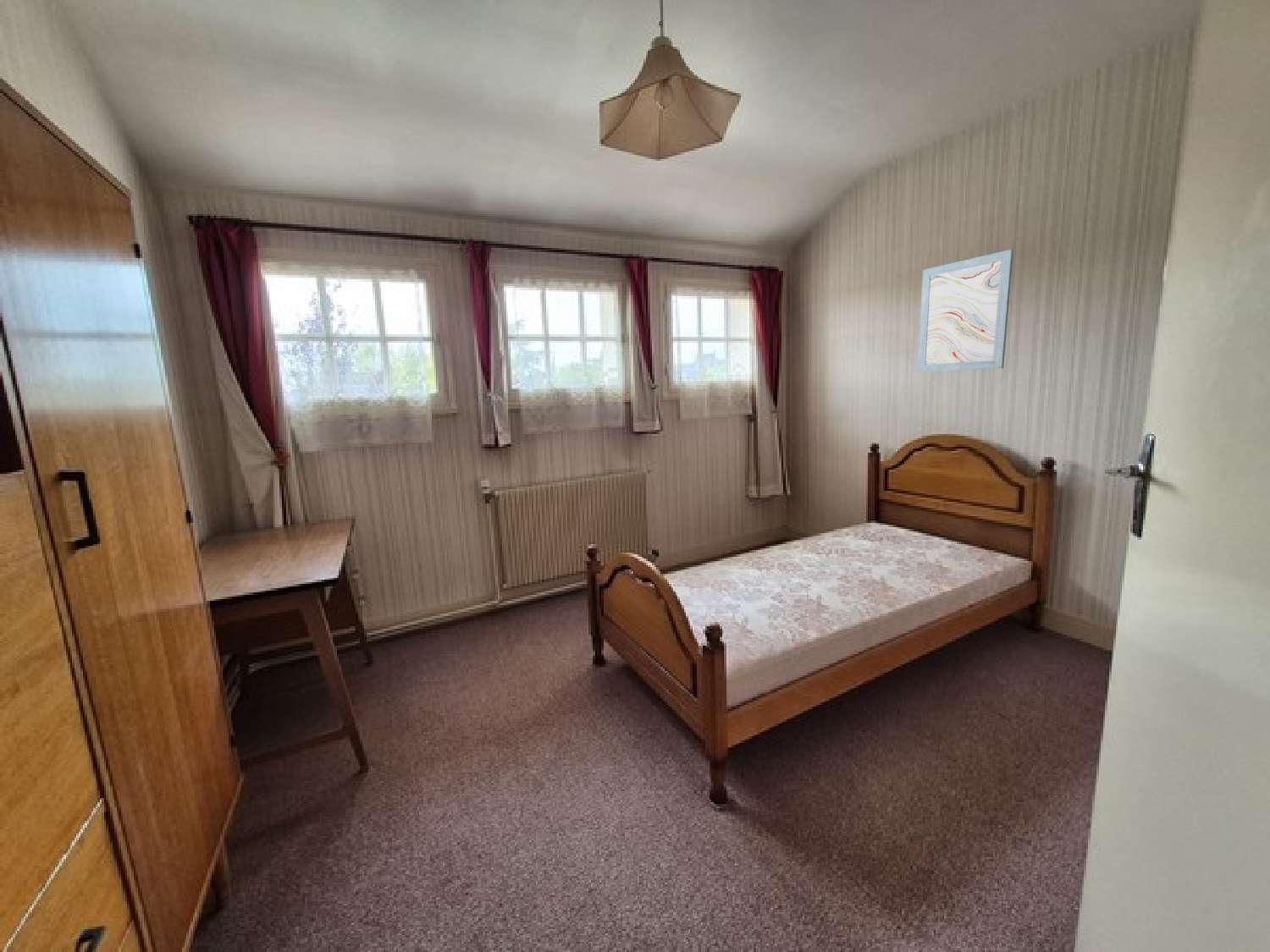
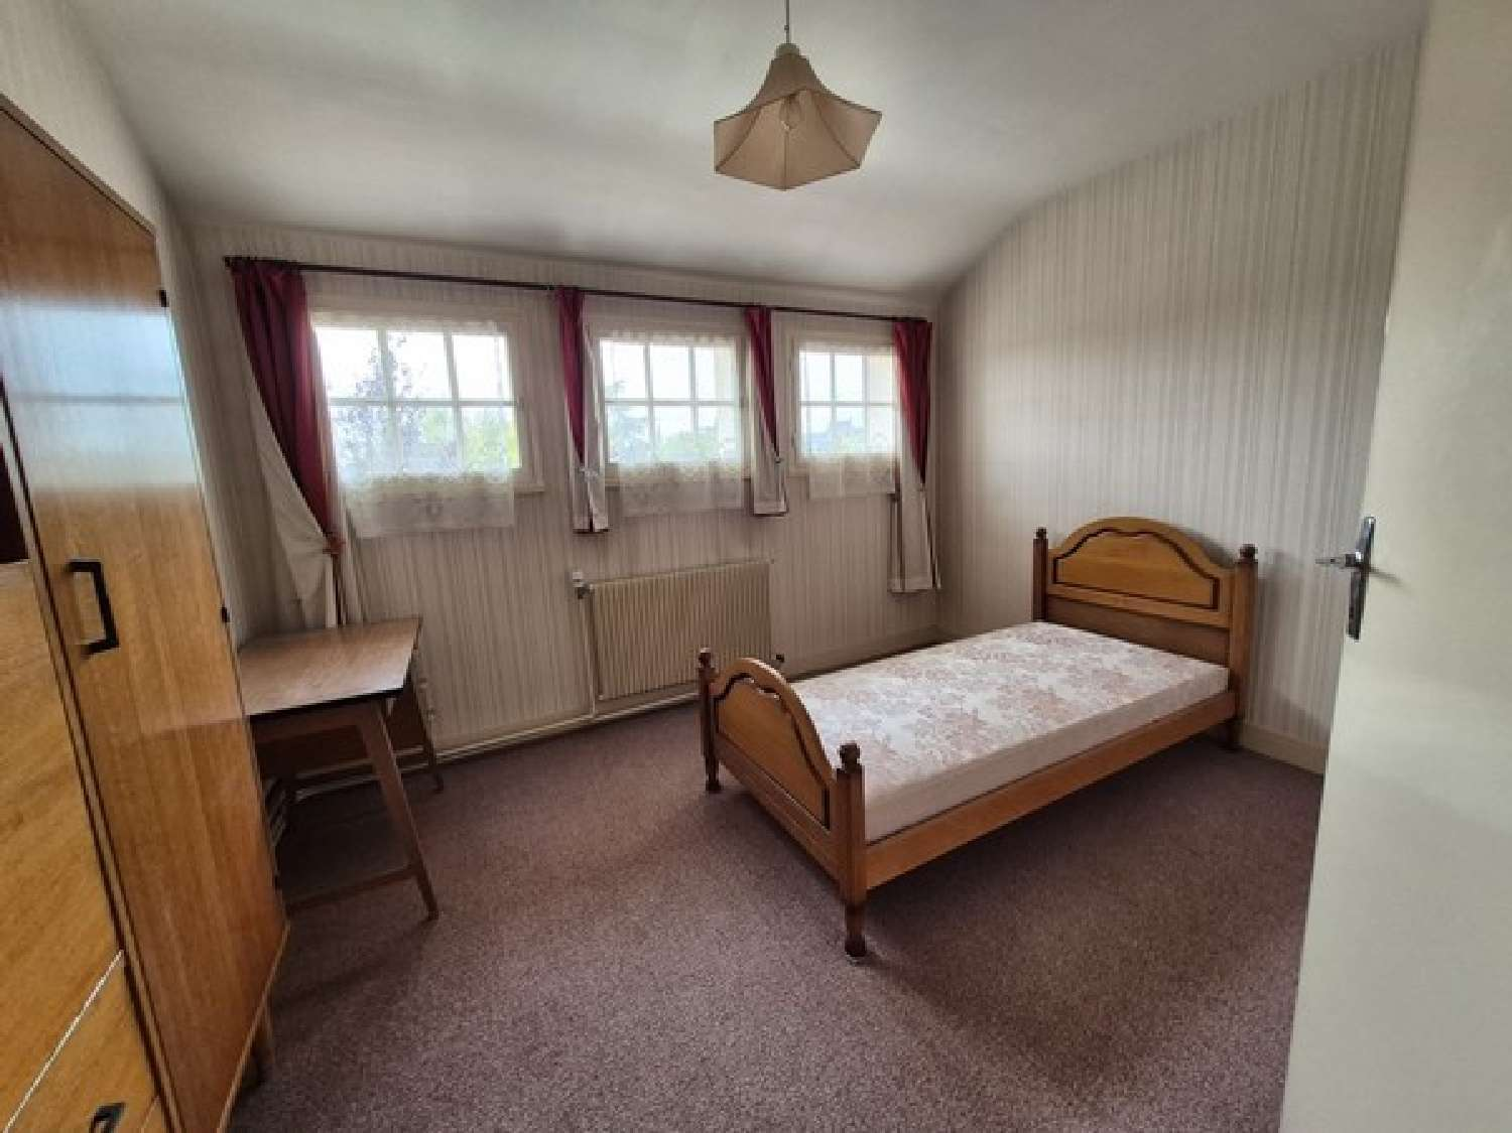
- wall art (961, 316)
